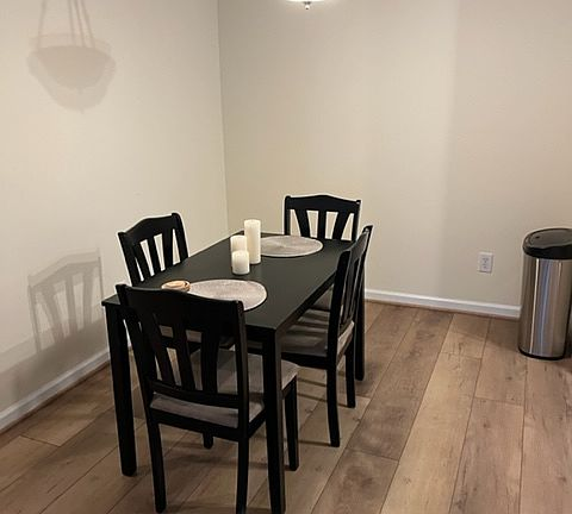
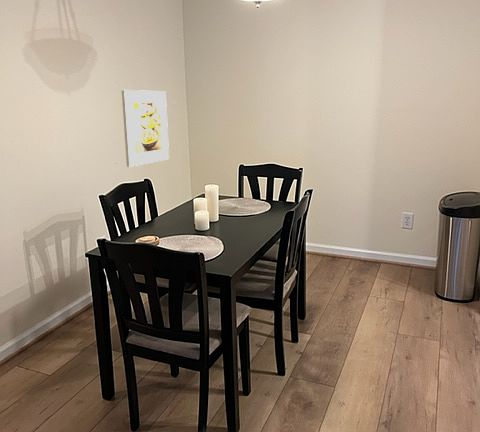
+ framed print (147, 127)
